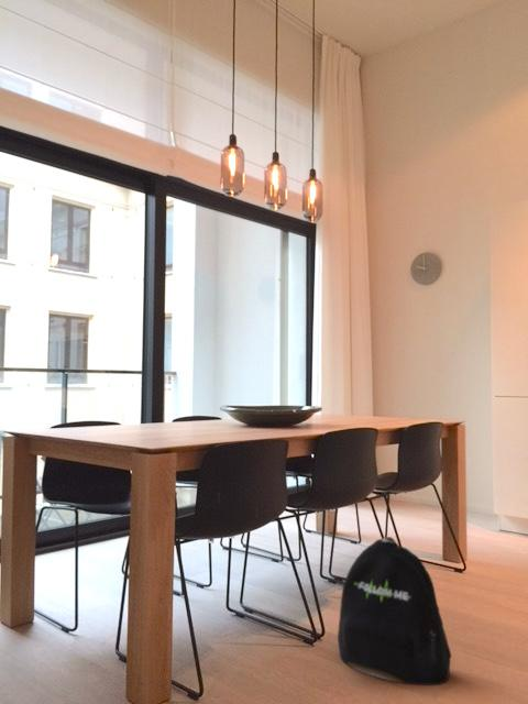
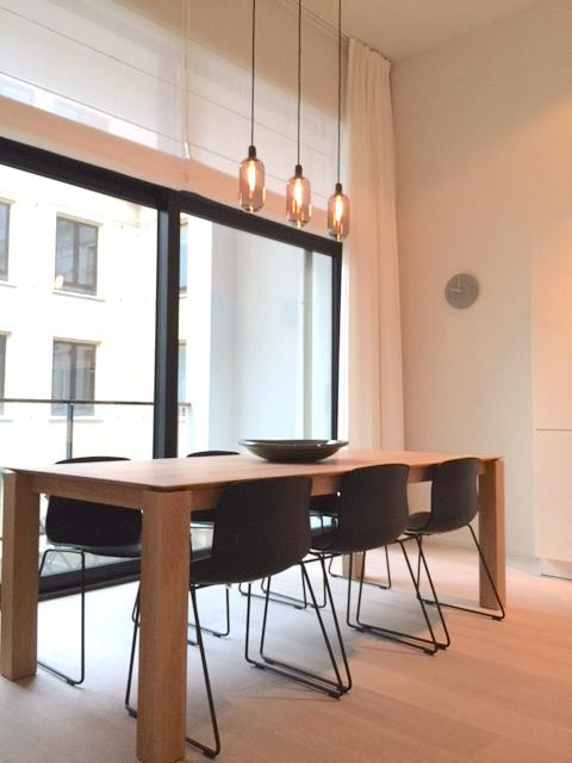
- backpack (384, 598)
